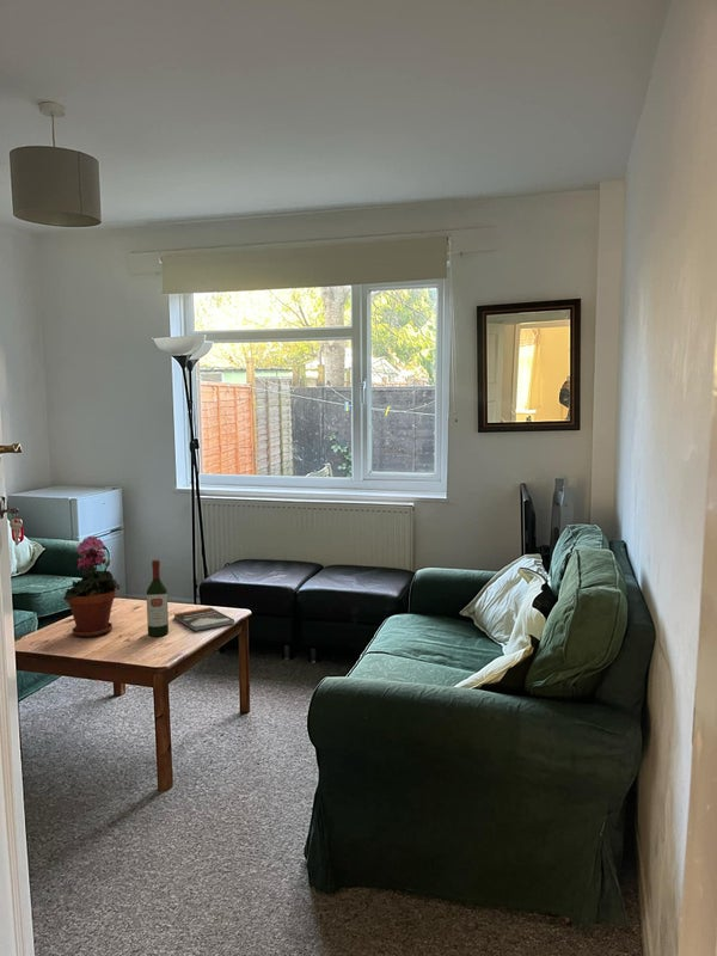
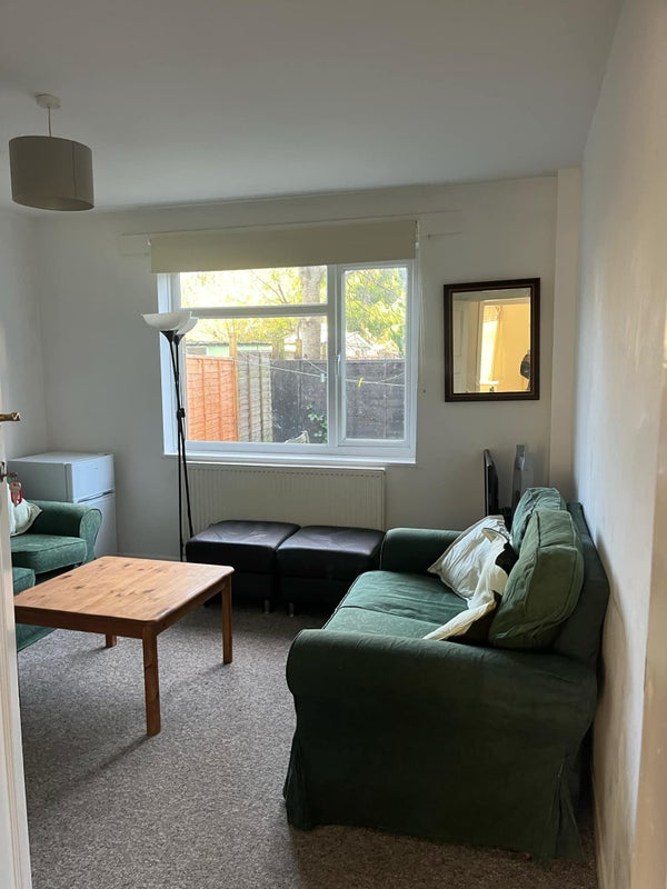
- potted plant (92, 583)
- wine bottle (157, 596)
- book (203, 618)
